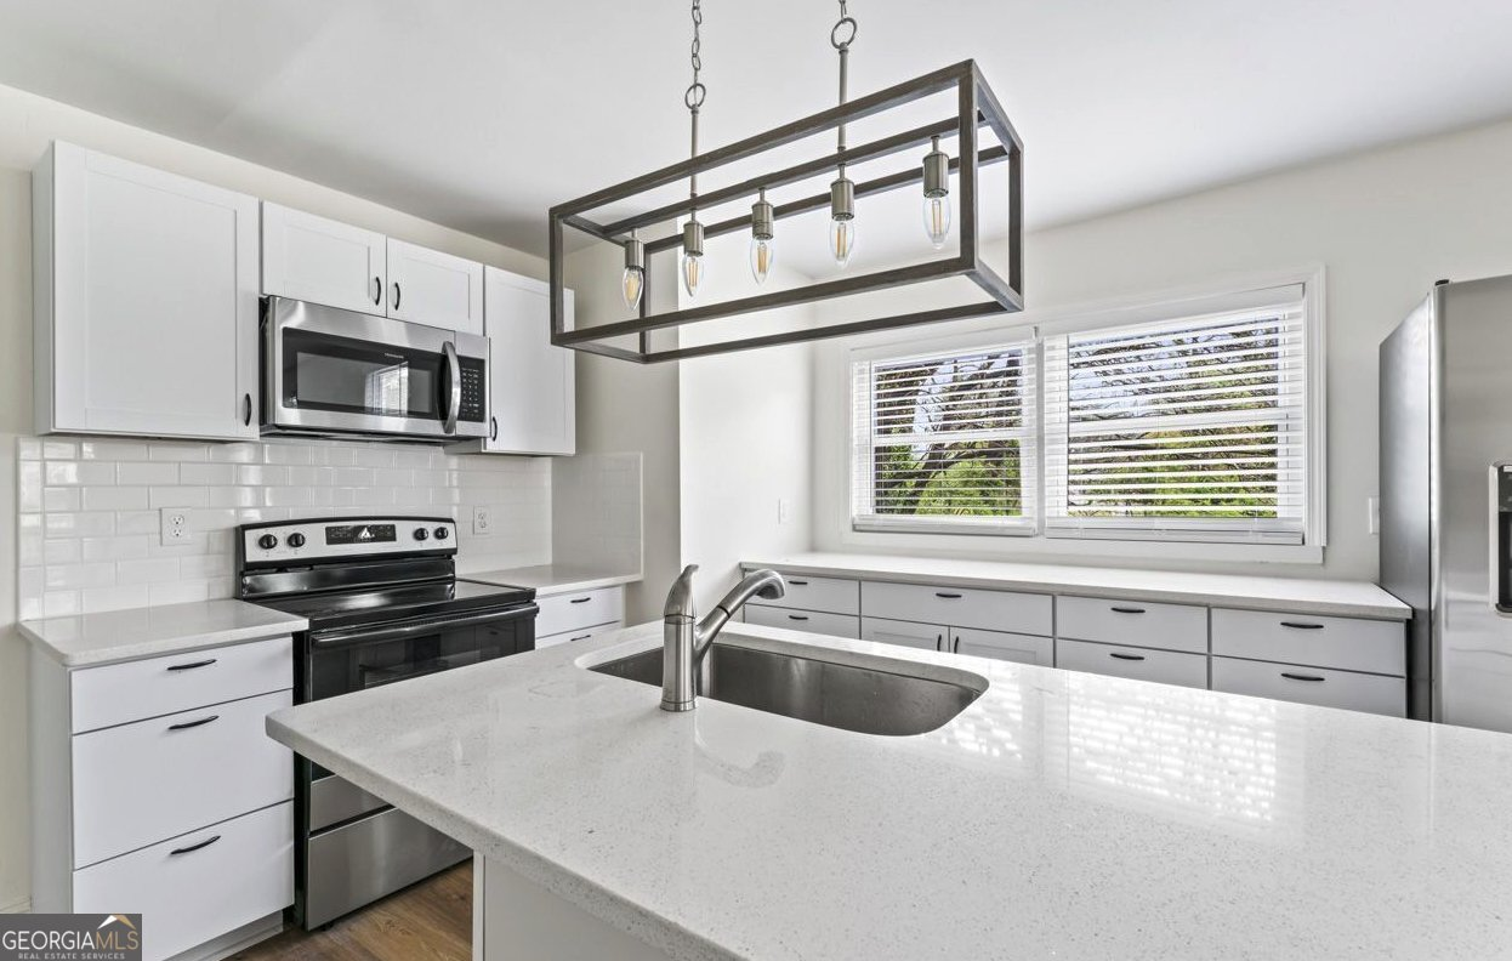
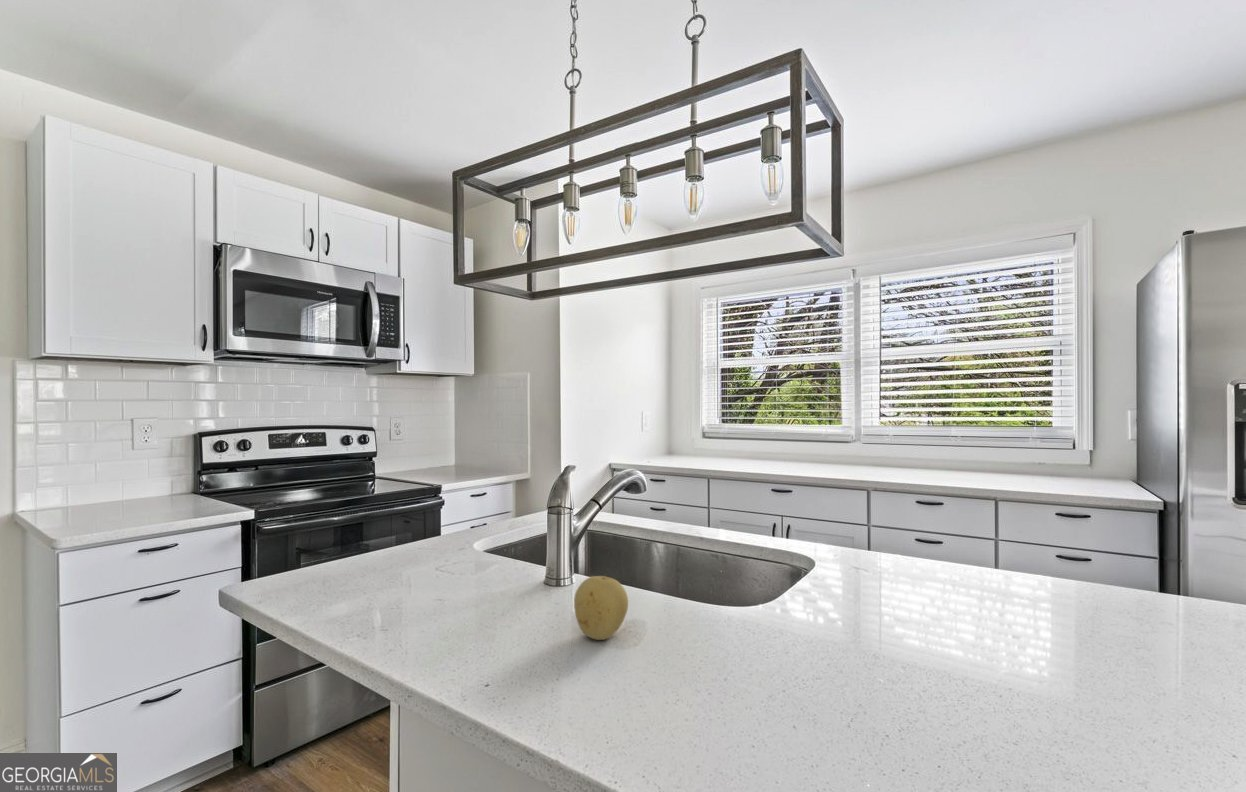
+ fruit (601, 605)
